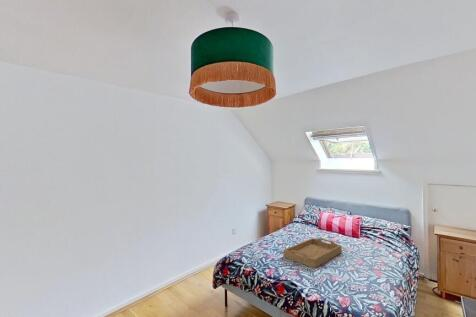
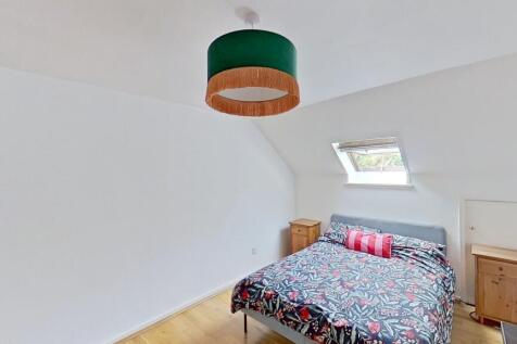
- serving tray (313, 249)
